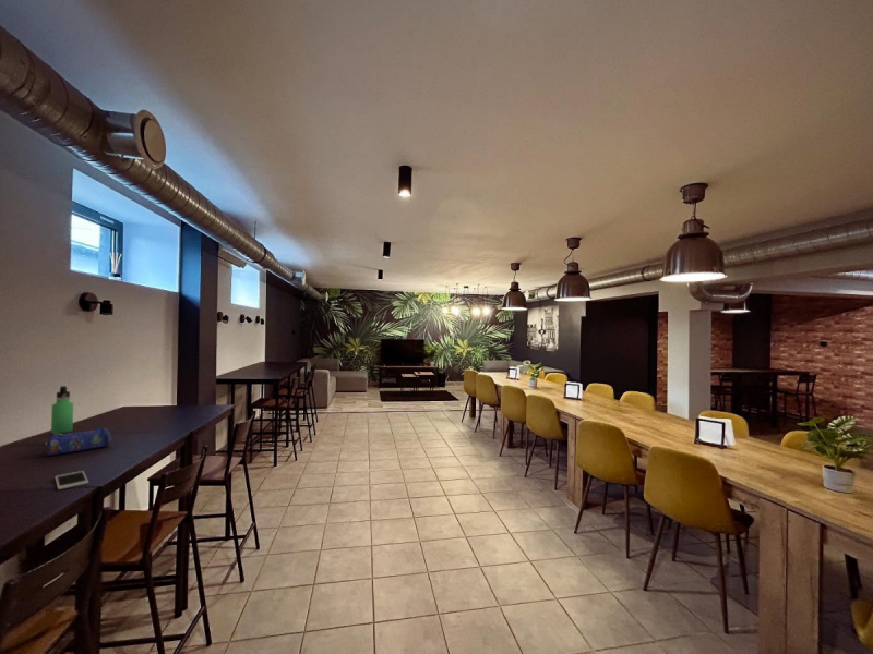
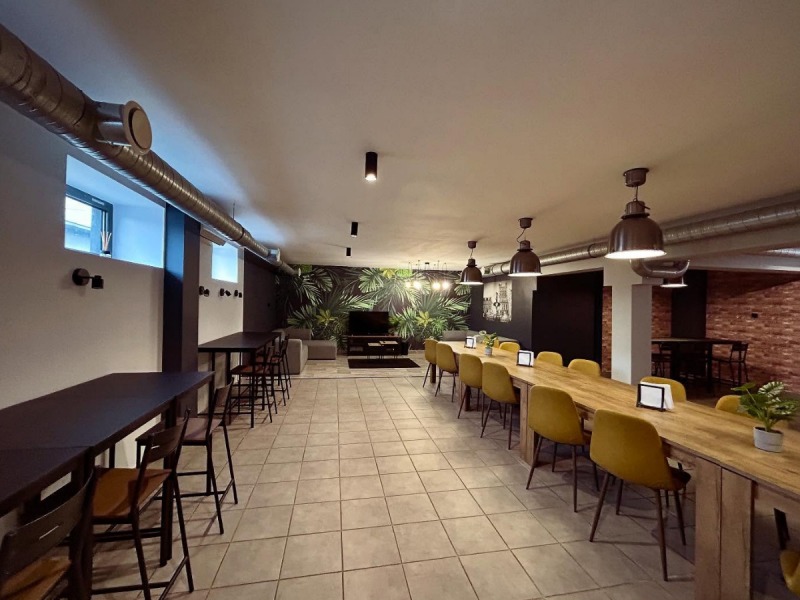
- cell phone (71, 480)
- pencil case (79, 439)
- thermos bottle (62, 414)
